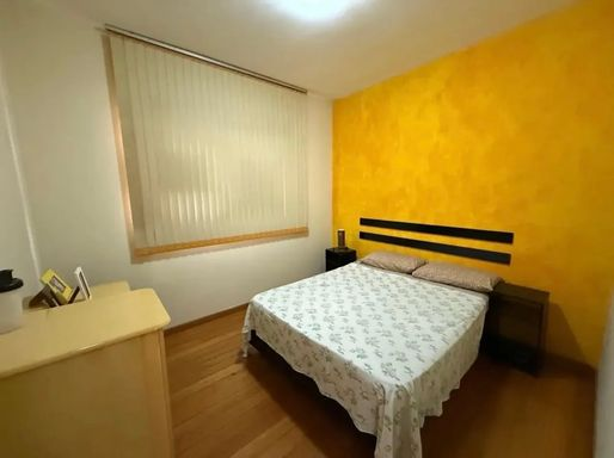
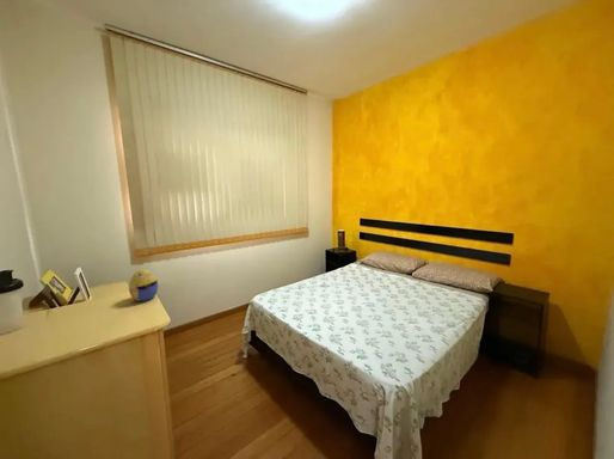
+ decorative egg (143, 283)
